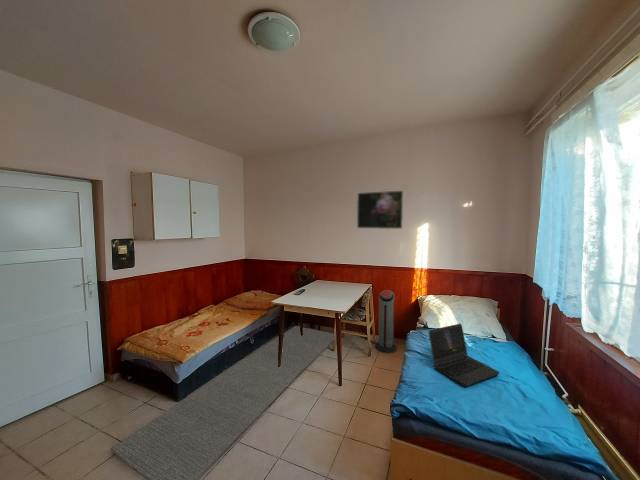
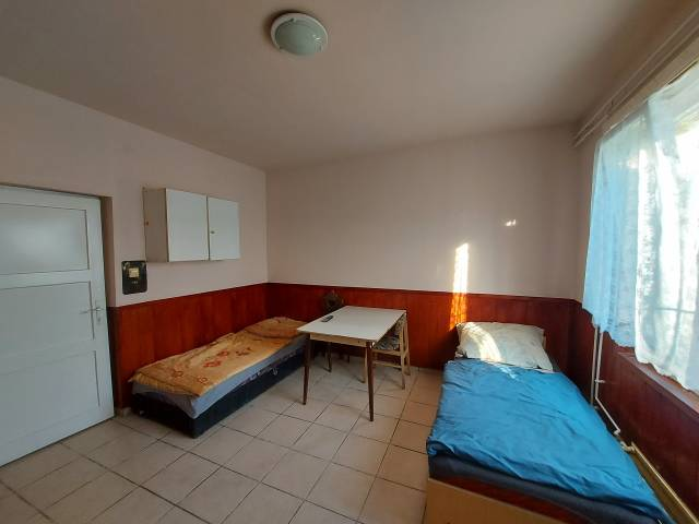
- air purifier (386, 319)
- laptop computer (463, 352)
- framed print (379, 210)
- rug (264, 372)
